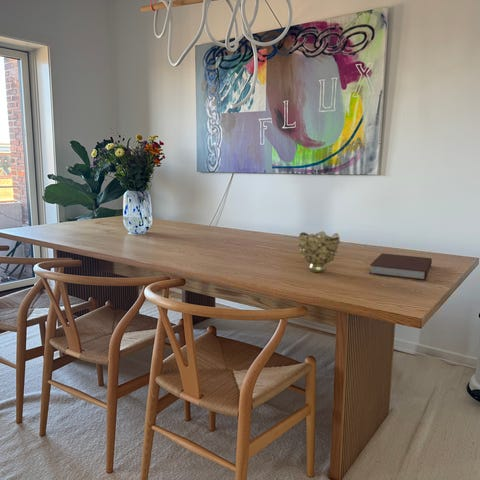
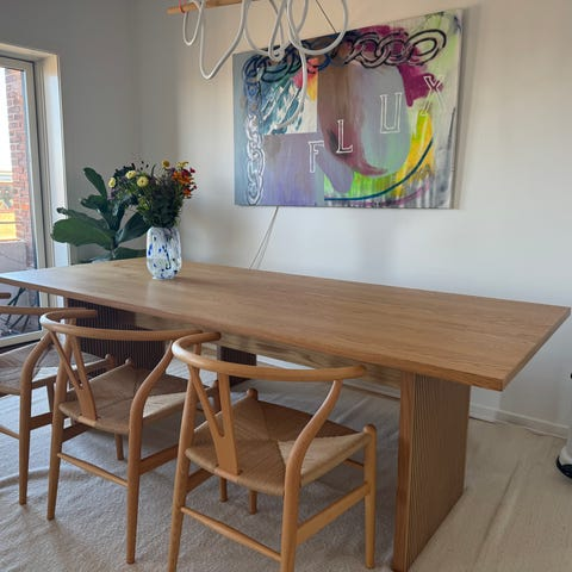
- notebook (401, 265)
- decorative bowl (318, 252)
